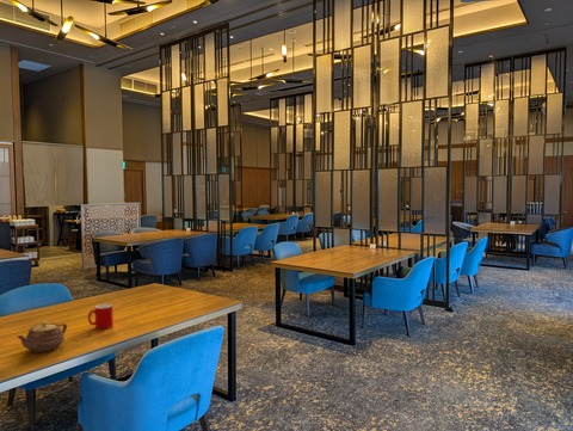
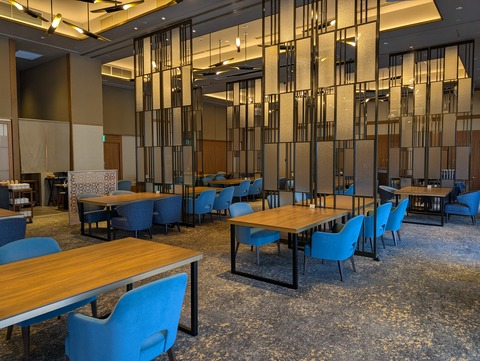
- cup (100, 316)
- teapot (43, 335)
